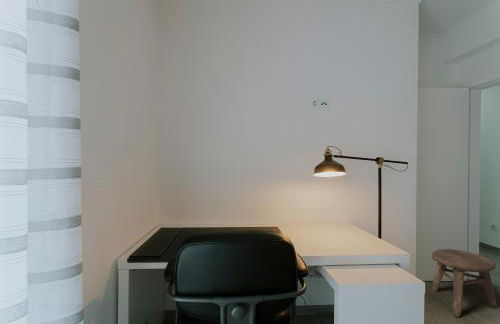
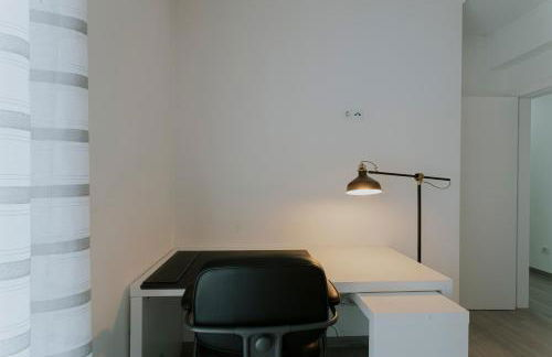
- stool (458, 279)
